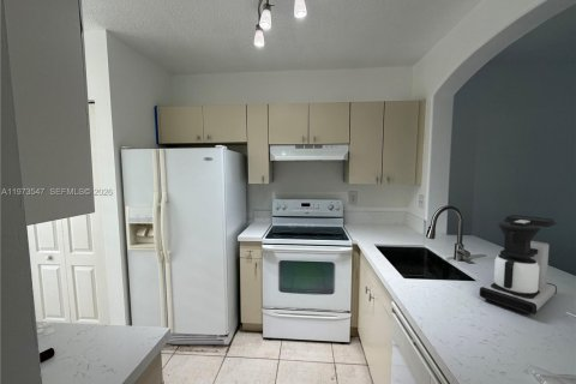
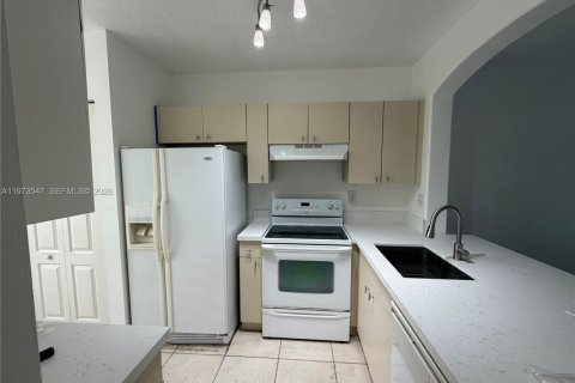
- coffee maker (520, 259)
